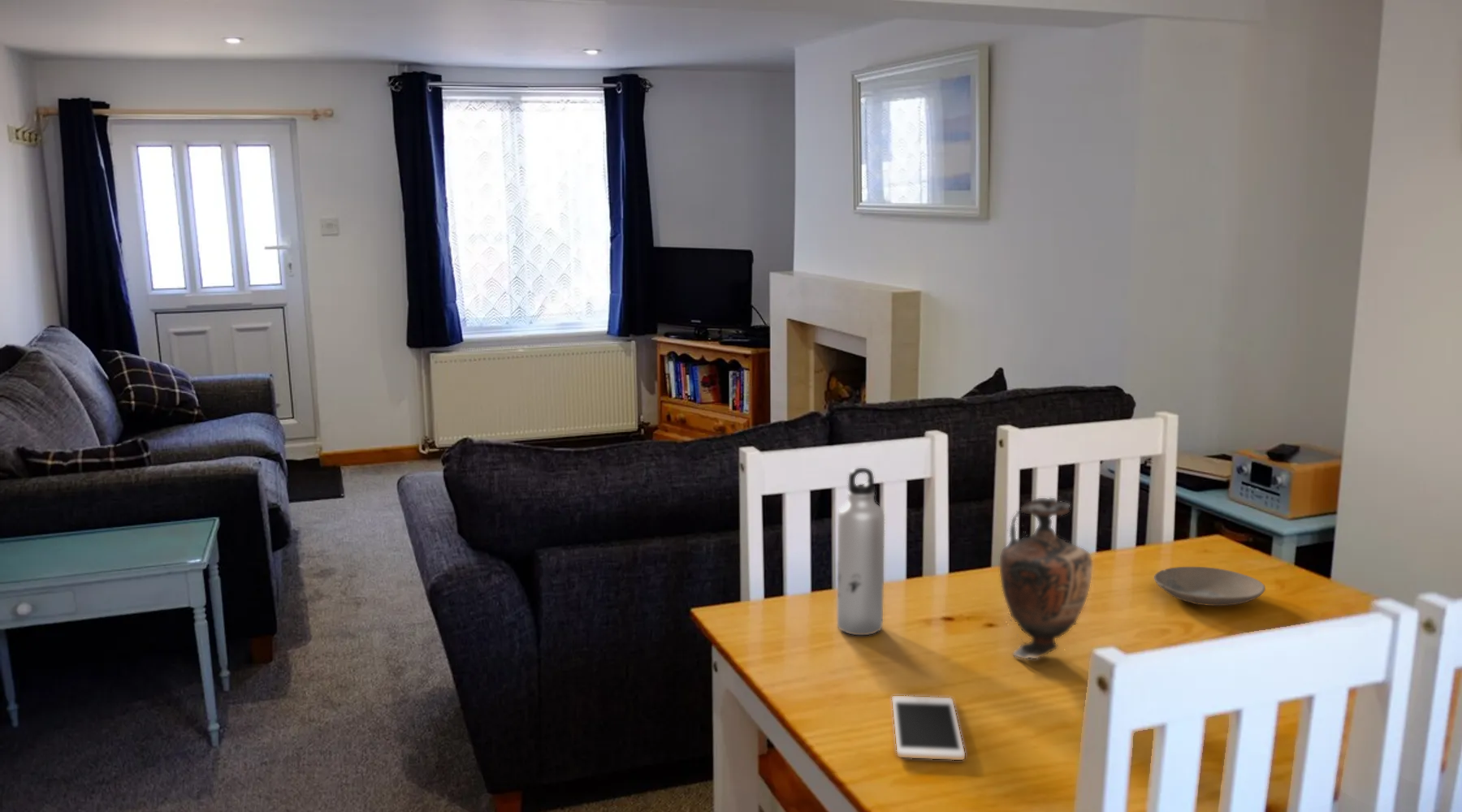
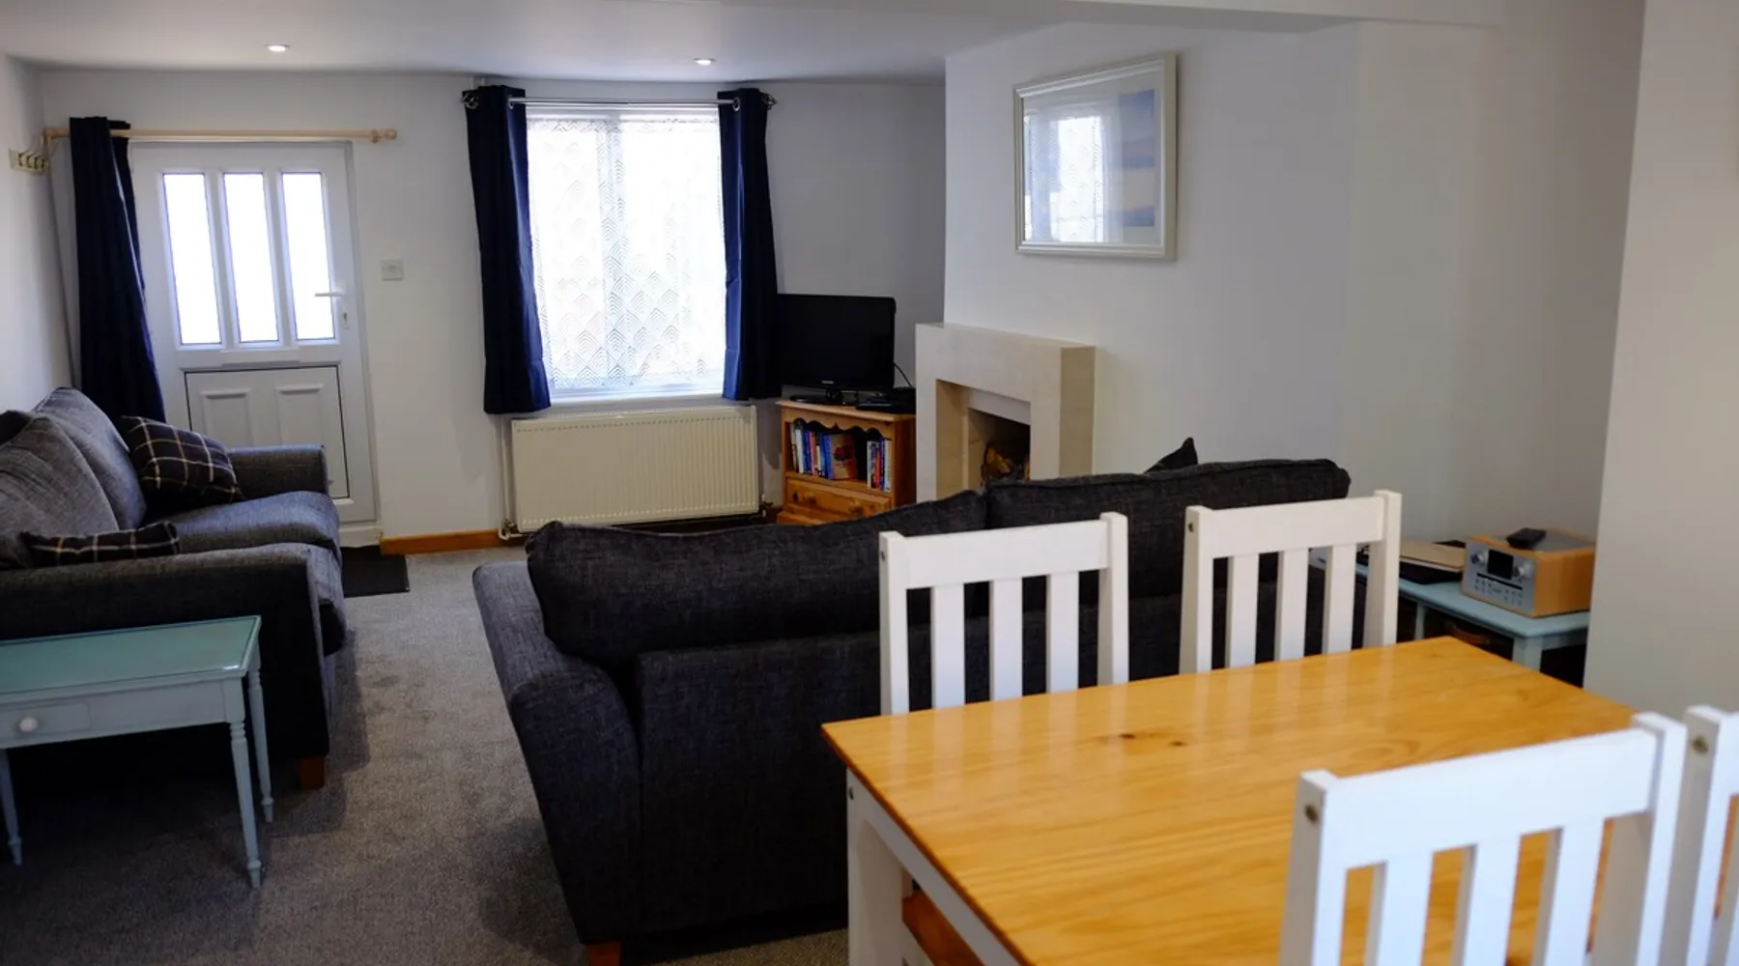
- cell phone (926, 726)
- vase (1043, 574)
- water bottle (860, 549)
- plate (1208, 589)
